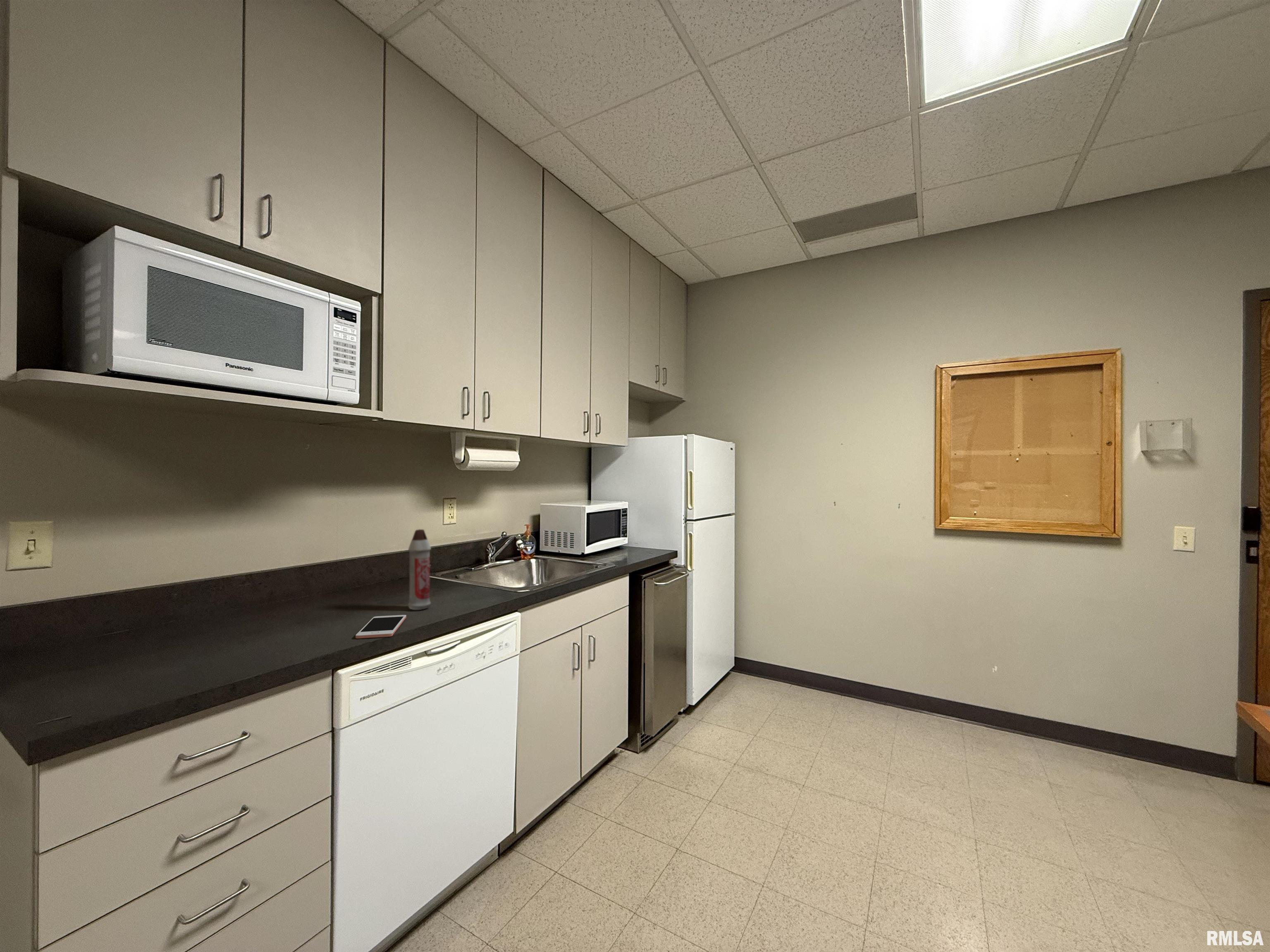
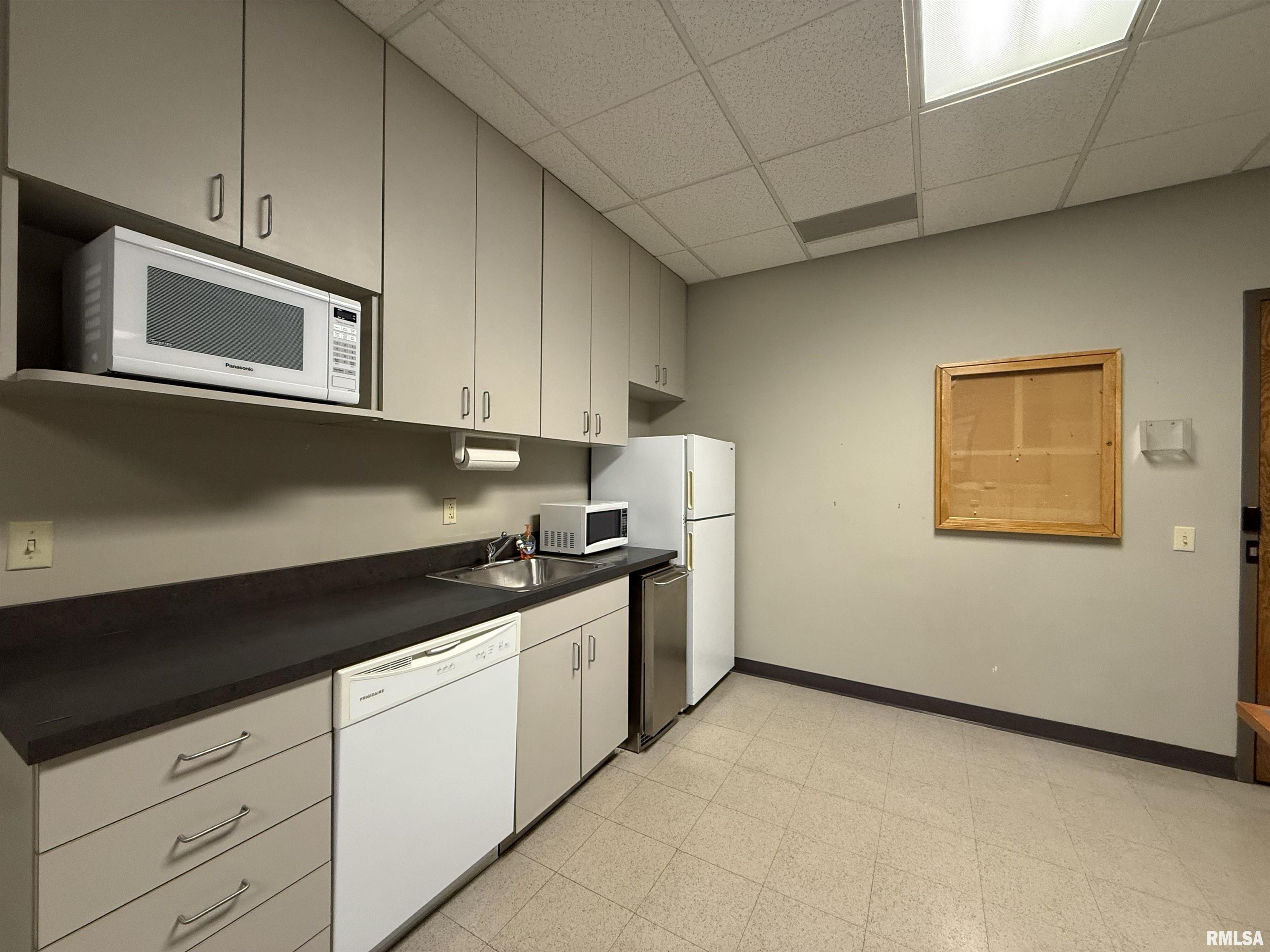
- spray bottle (419, 569)
- cell phone (382, 626)
